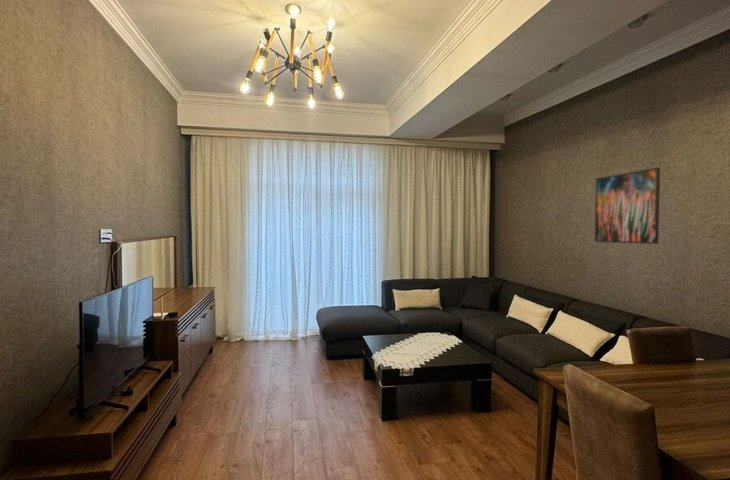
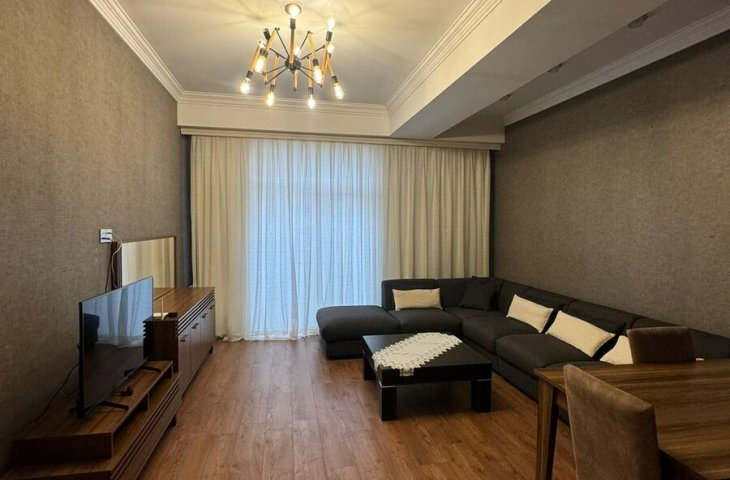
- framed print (624, 208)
